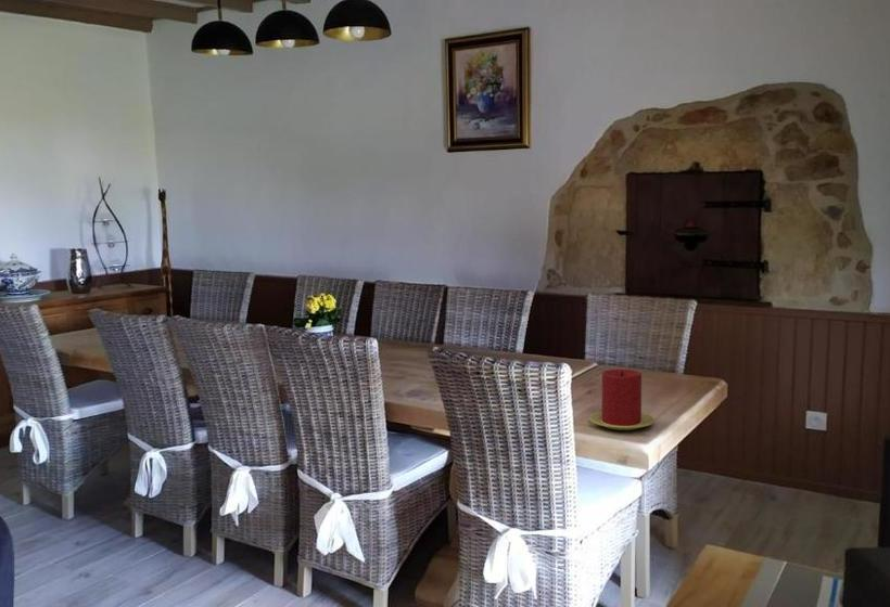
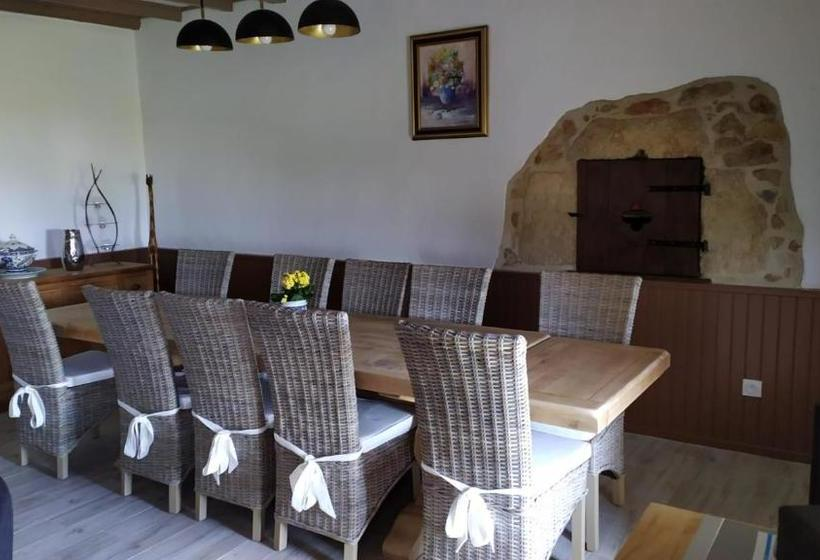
- candle (621, 398)
